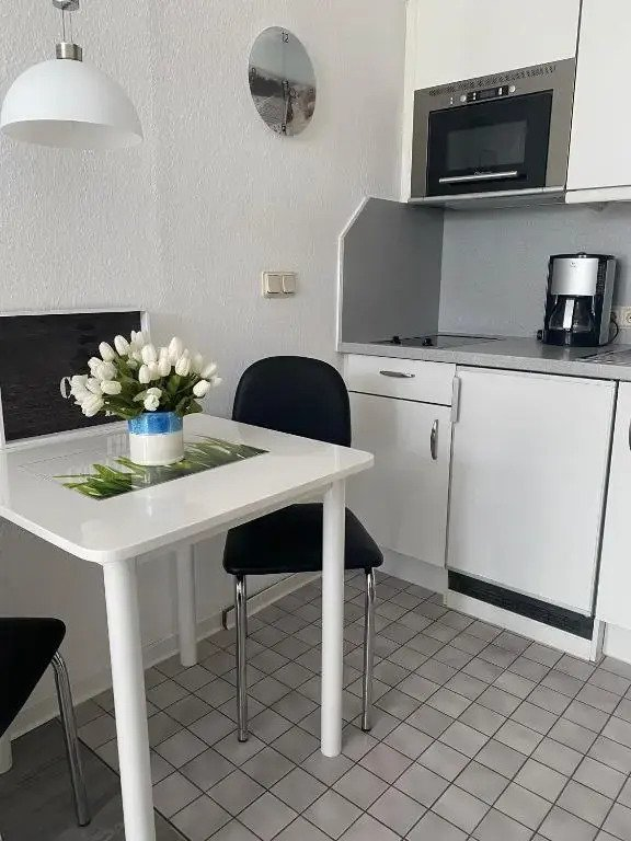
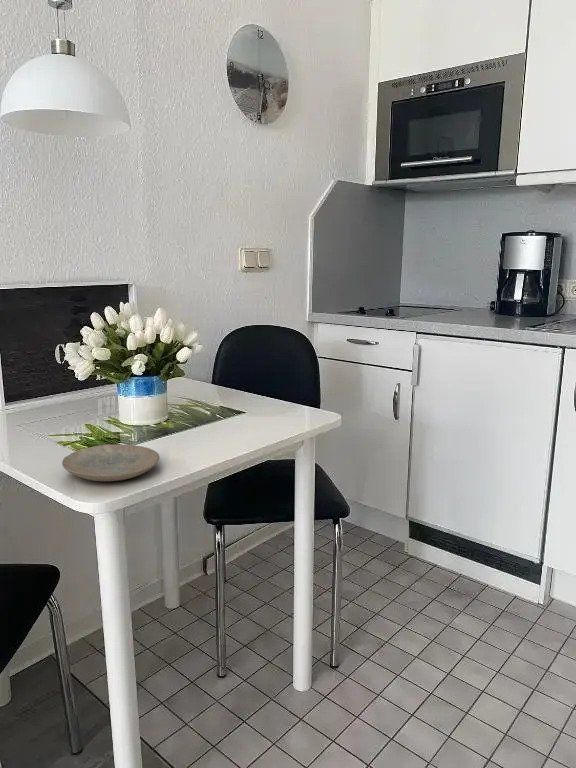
+ plate (112, 465)
